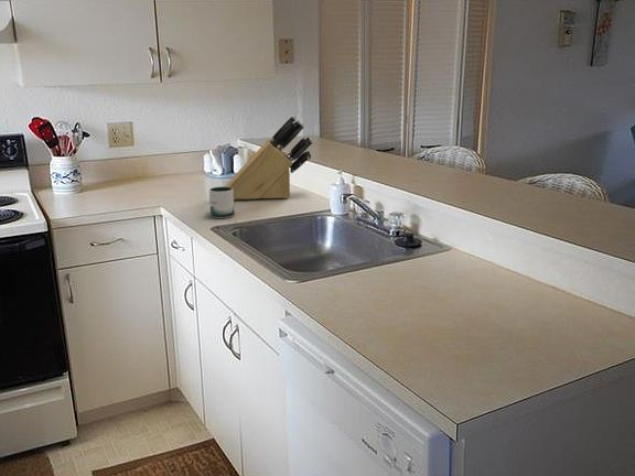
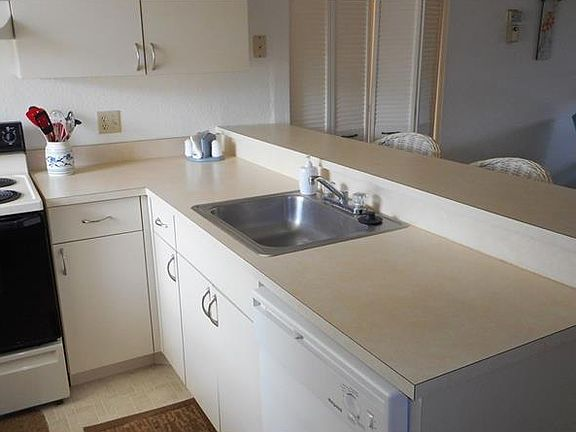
- mug (218, 201)
- knife block (267, 156)
